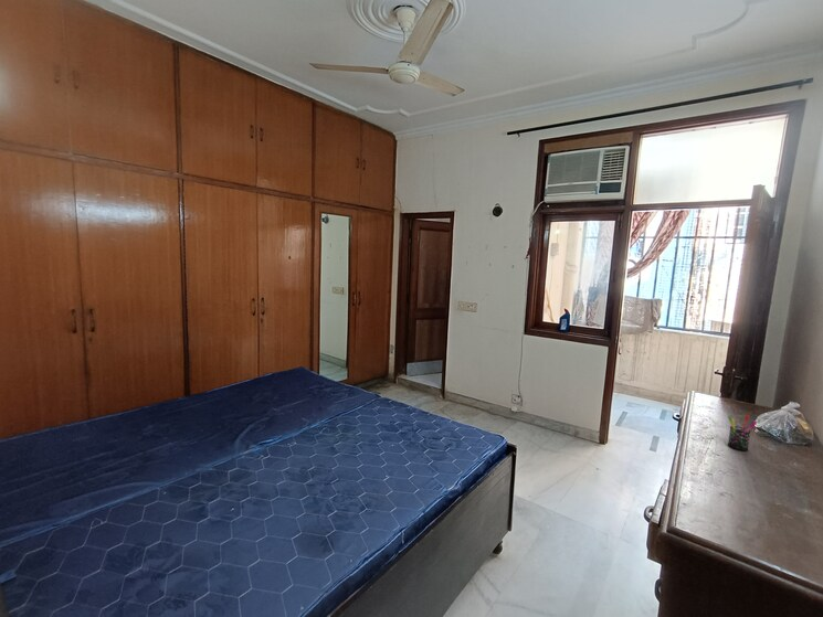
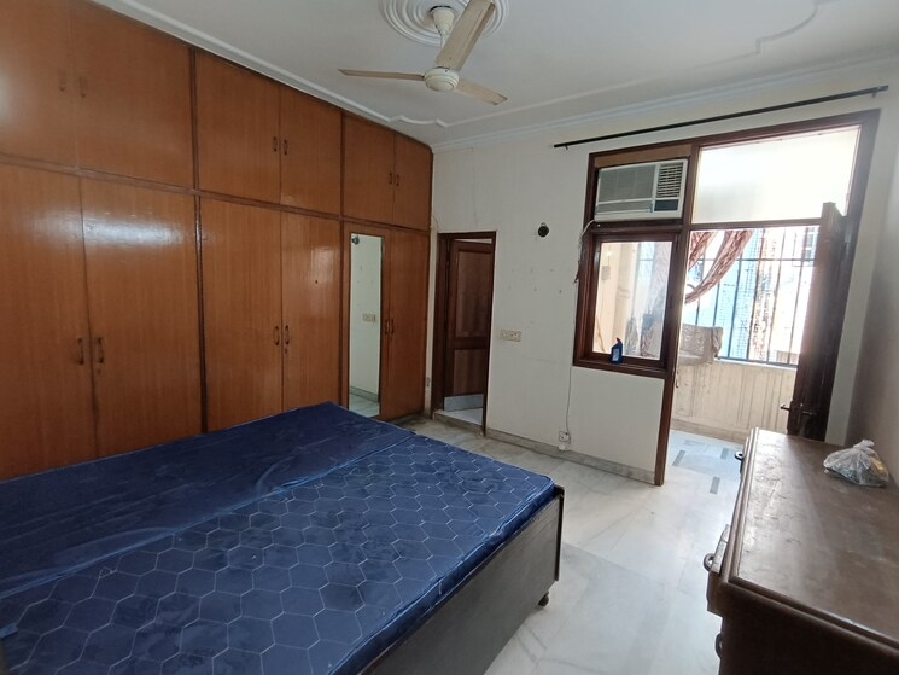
- pen holder (738, 430)
